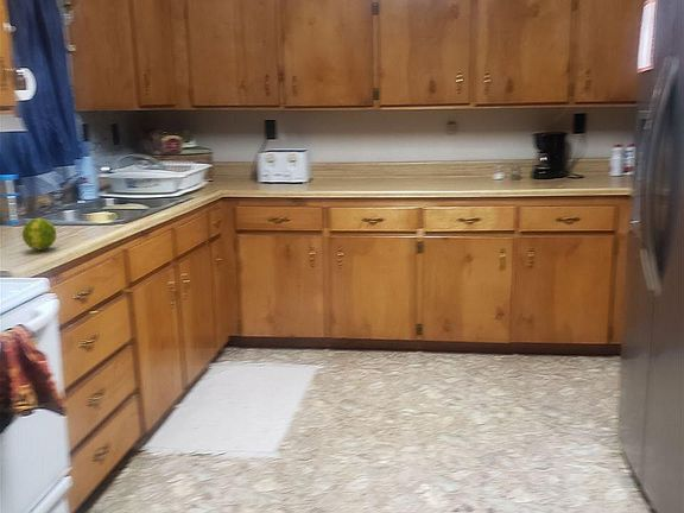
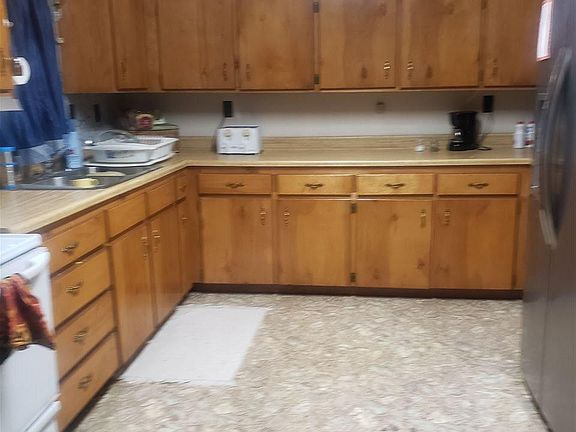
- fruit (39, 234)
